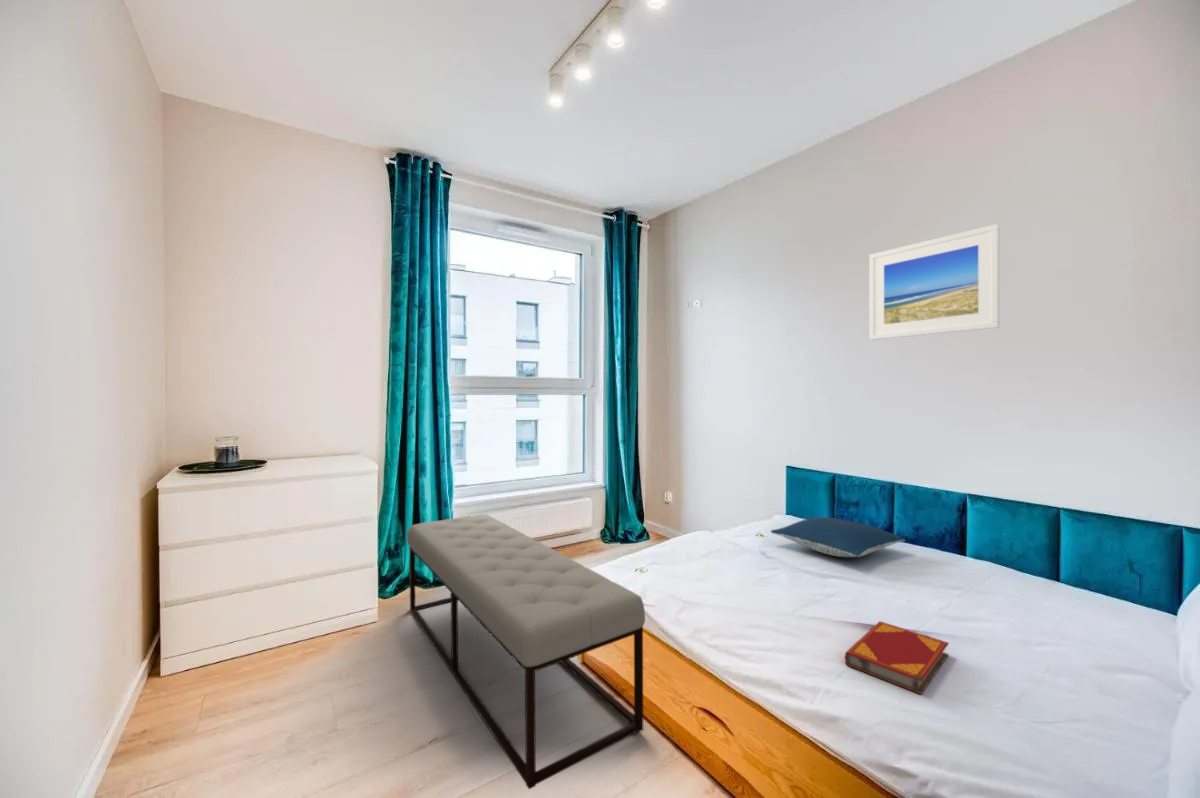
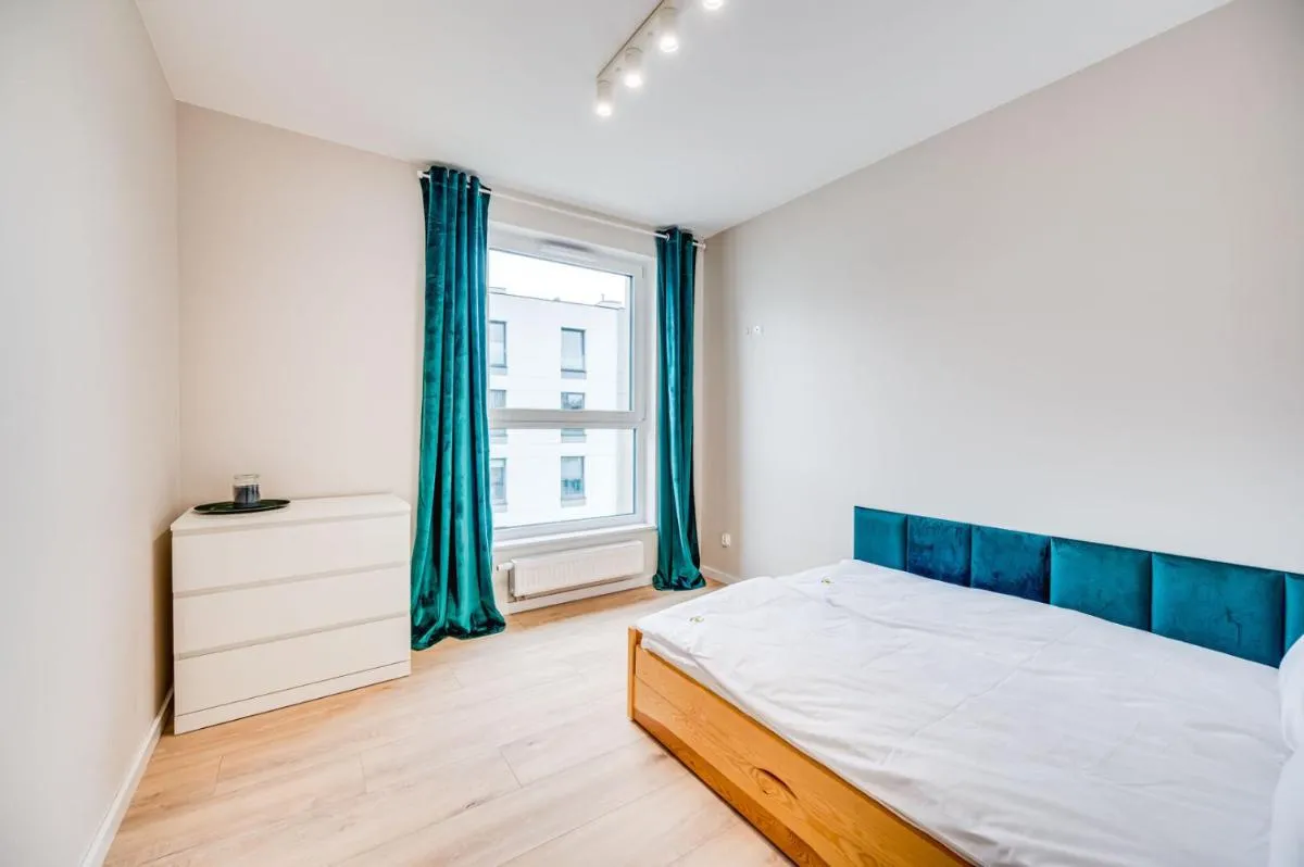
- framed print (928, 287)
- hardback book (897, 653)
- pillow (836, 535)
- bench (500, 604)
